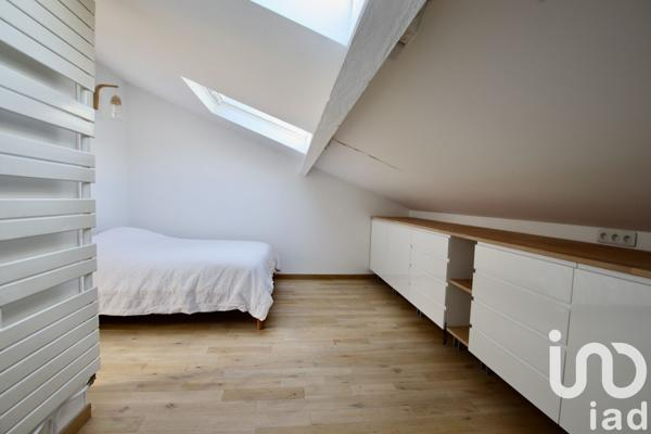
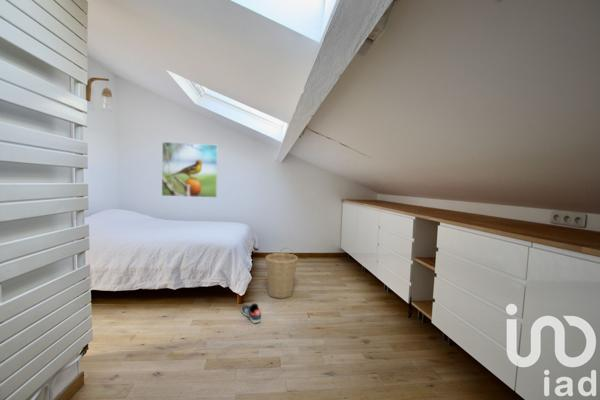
+ sneaker (251, 309)
+ basket (281, 271)
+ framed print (190, 170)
